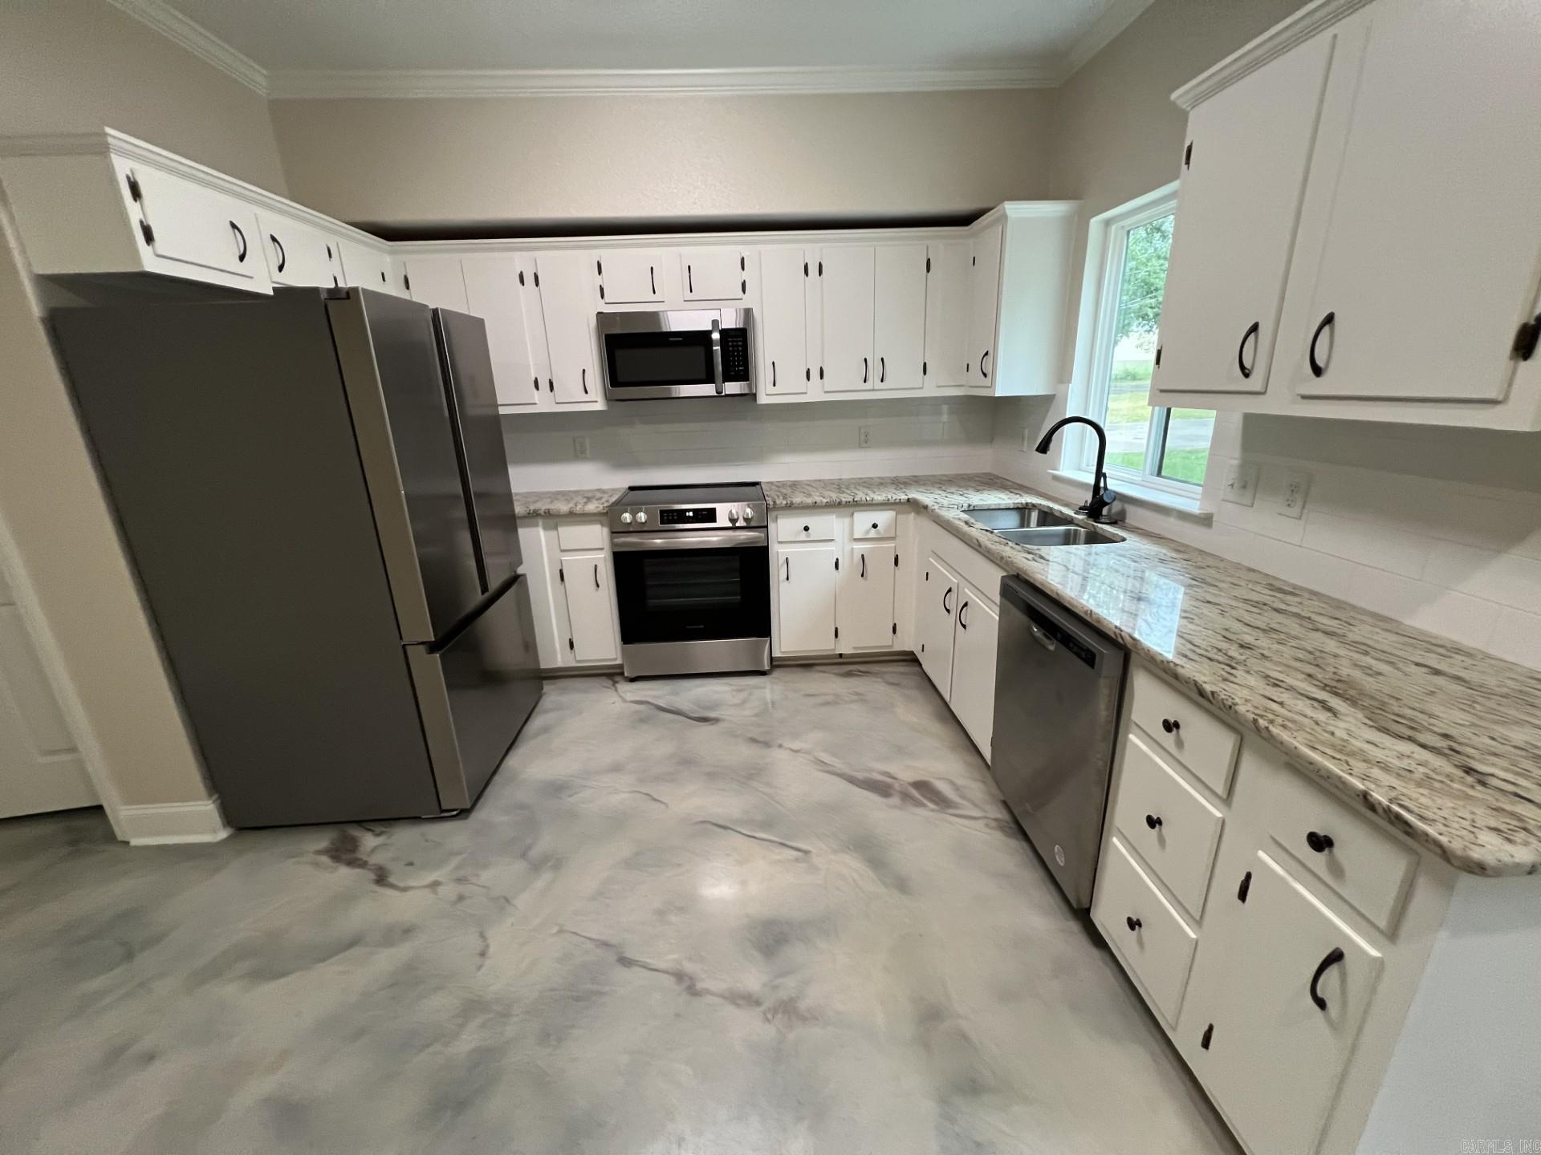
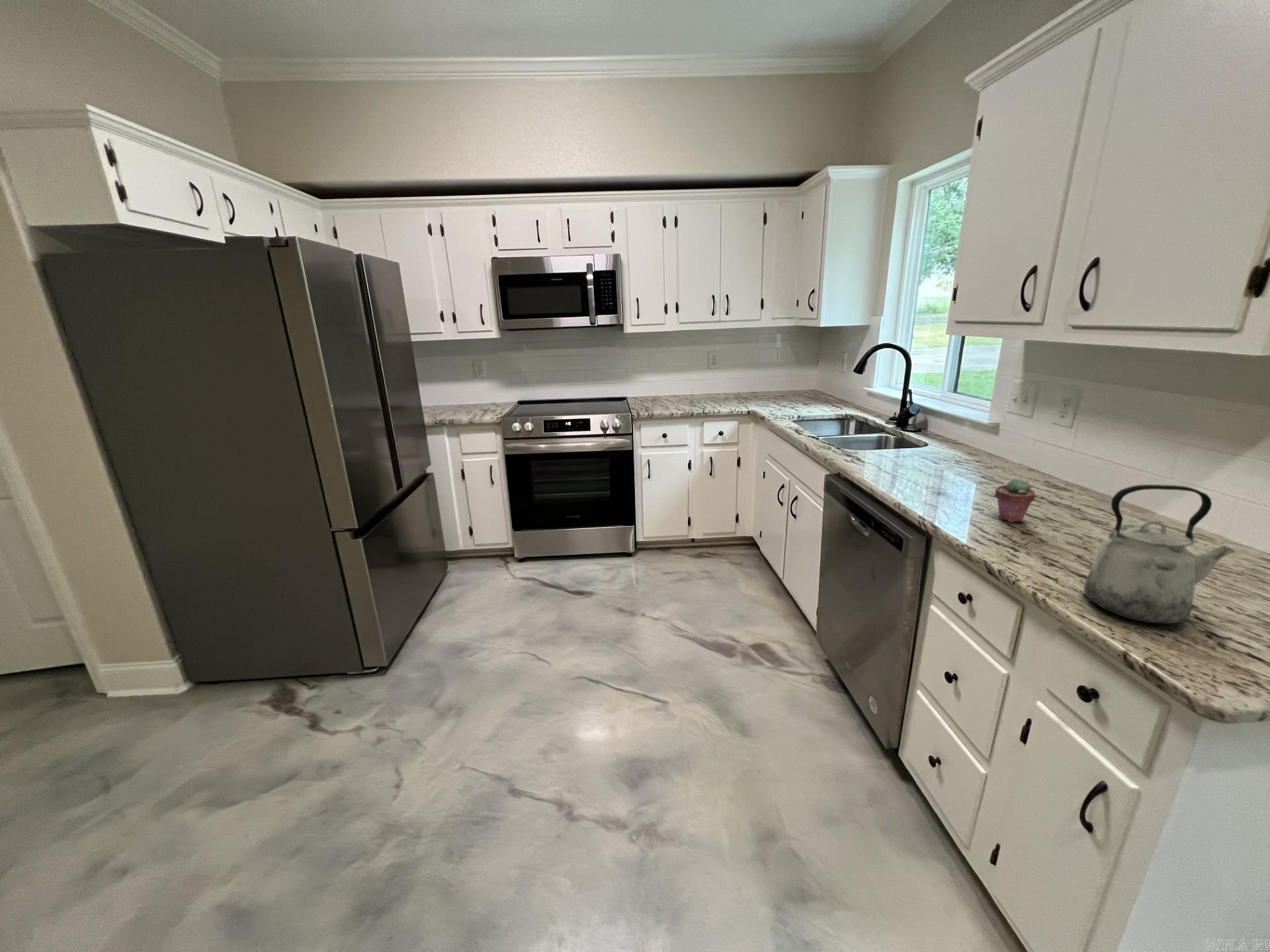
+ potted succulent (1014, 498)
+ kettle (1165, 551)
